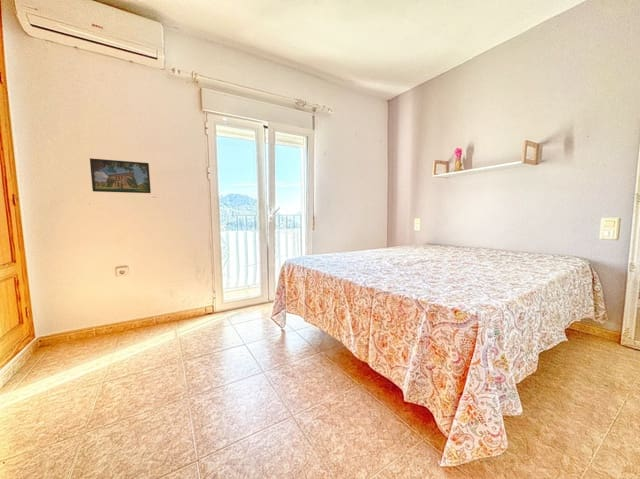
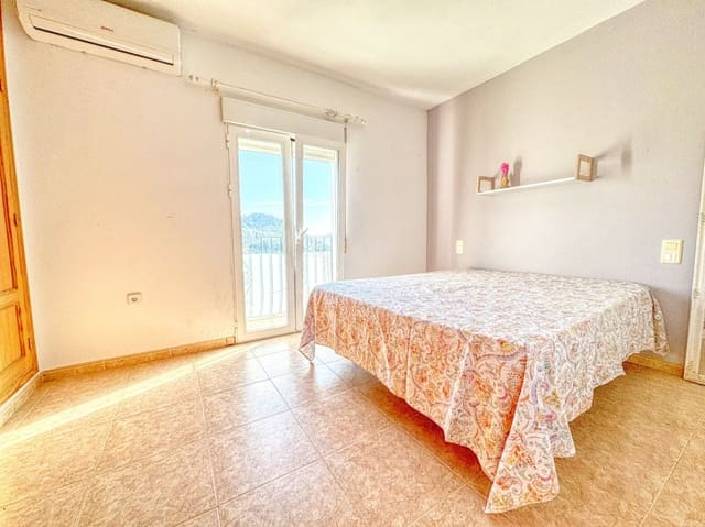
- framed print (121, 176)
